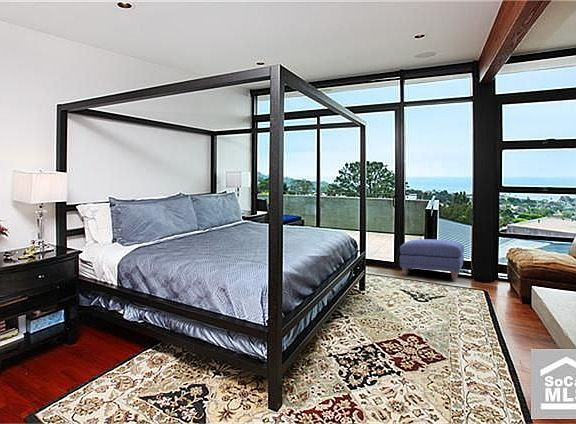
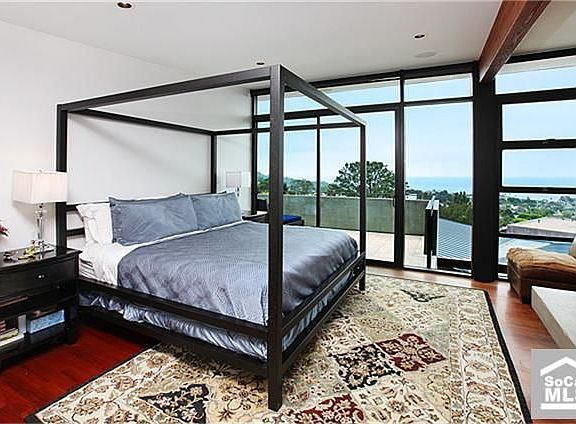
- ottoman (432, 257)
